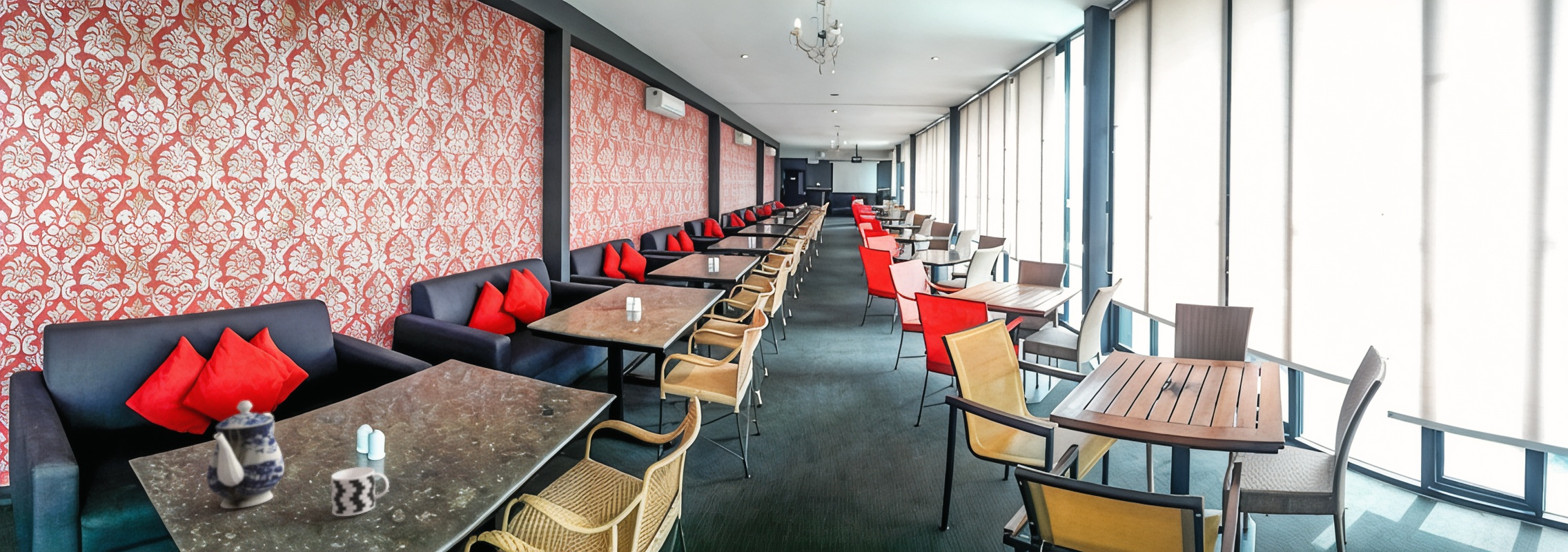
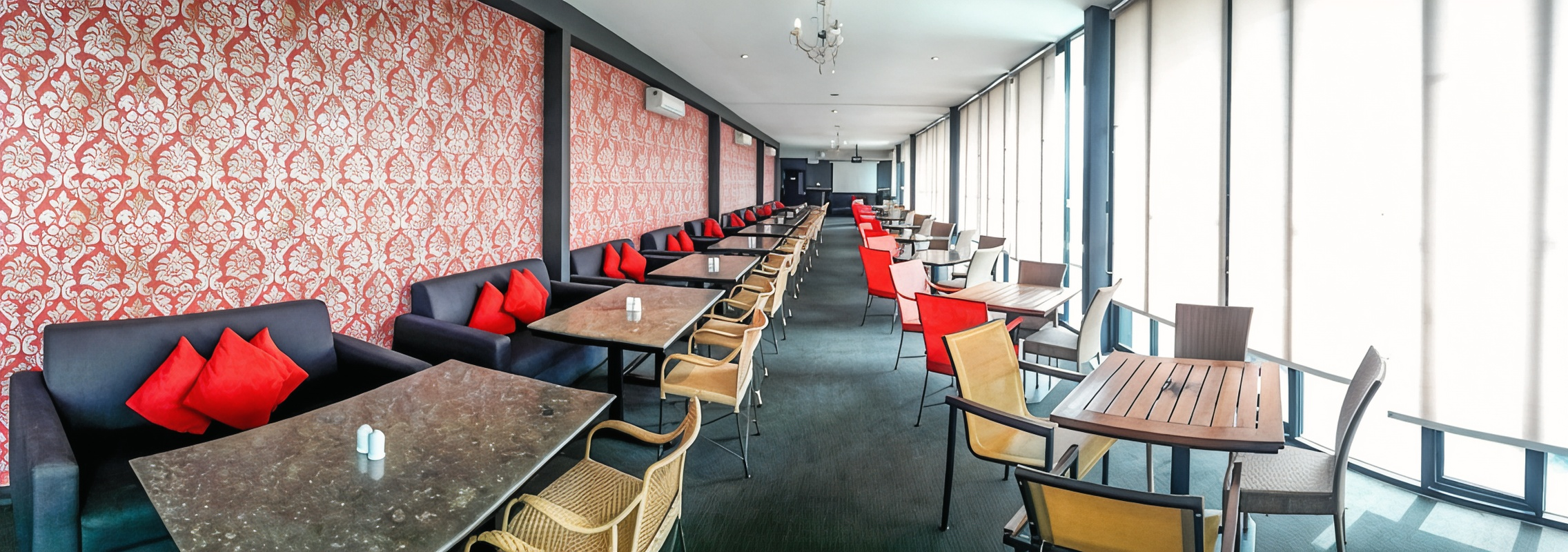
- cup (360, 490)
- teapot (246, 451)
